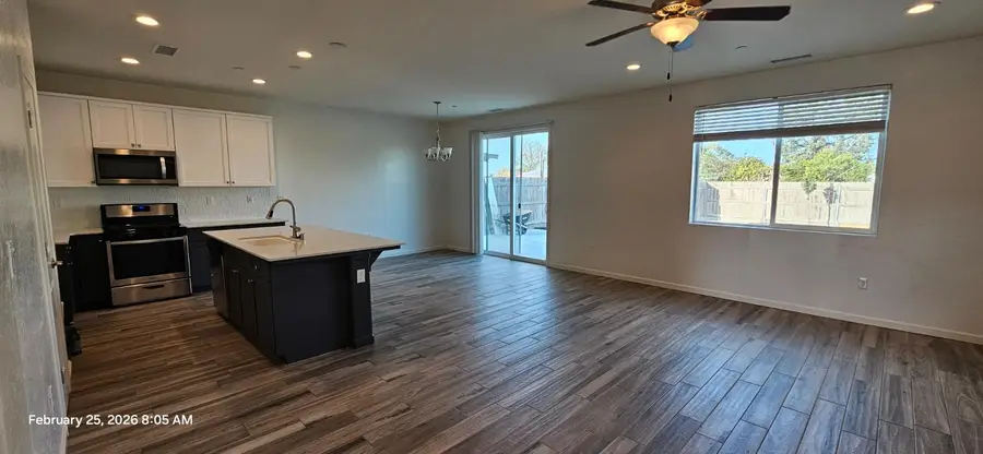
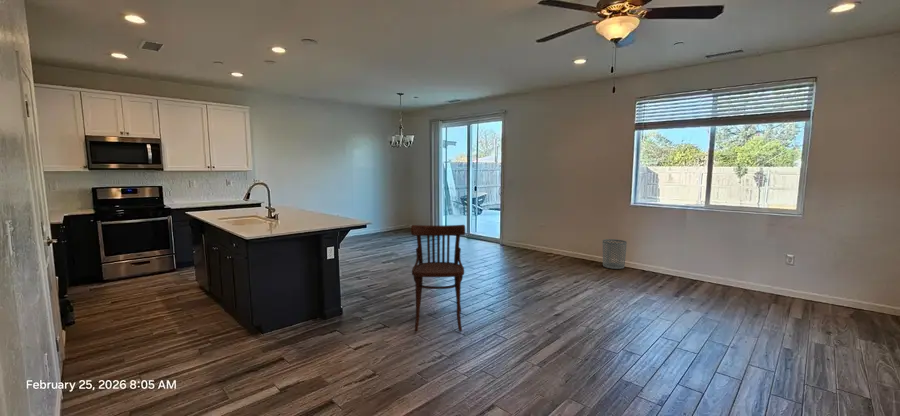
+ dining chair (438, 274)
+ waste bin (613, 253)
